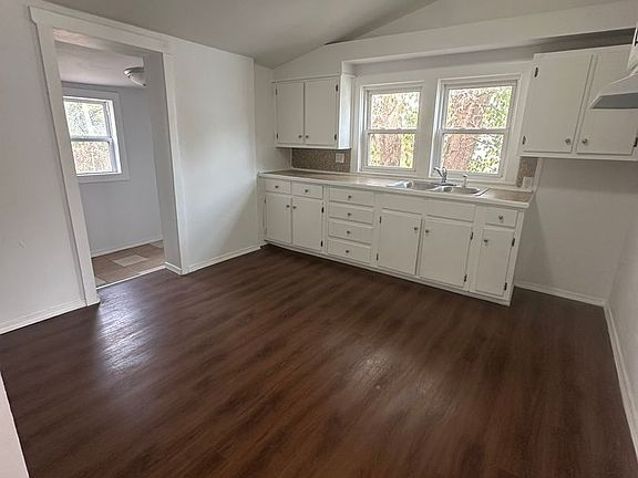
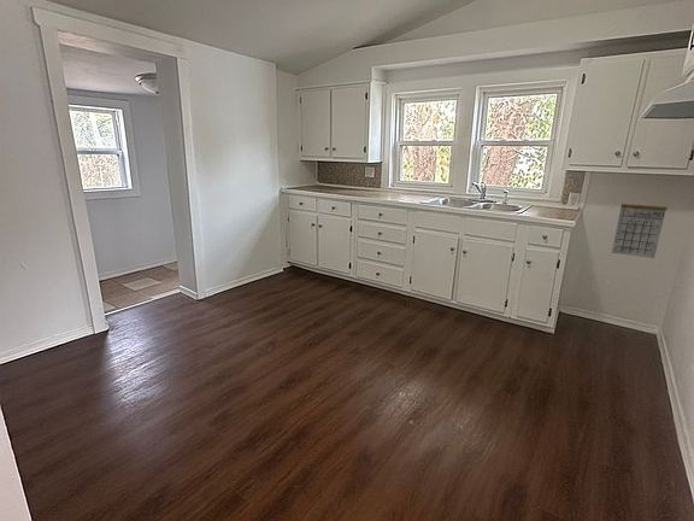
+ calendar (639, 224)
